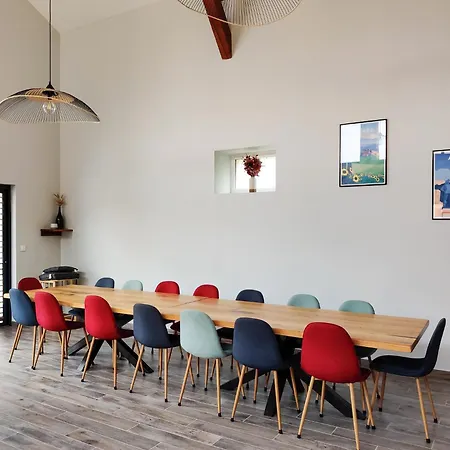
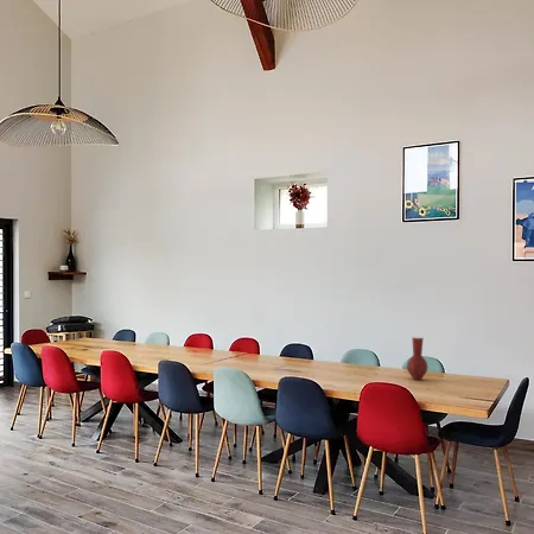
+ vase (417, 357)
